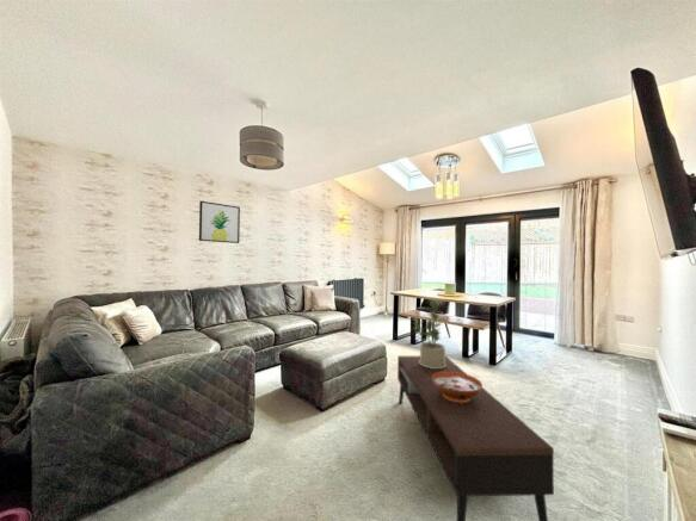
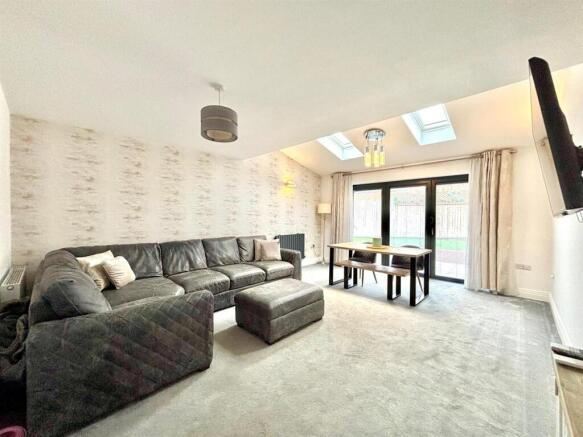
- potted plant (429, 331)
- decorative bowl (456, 387)
- coffee table (449, 417)
- wall art (220, 223)
